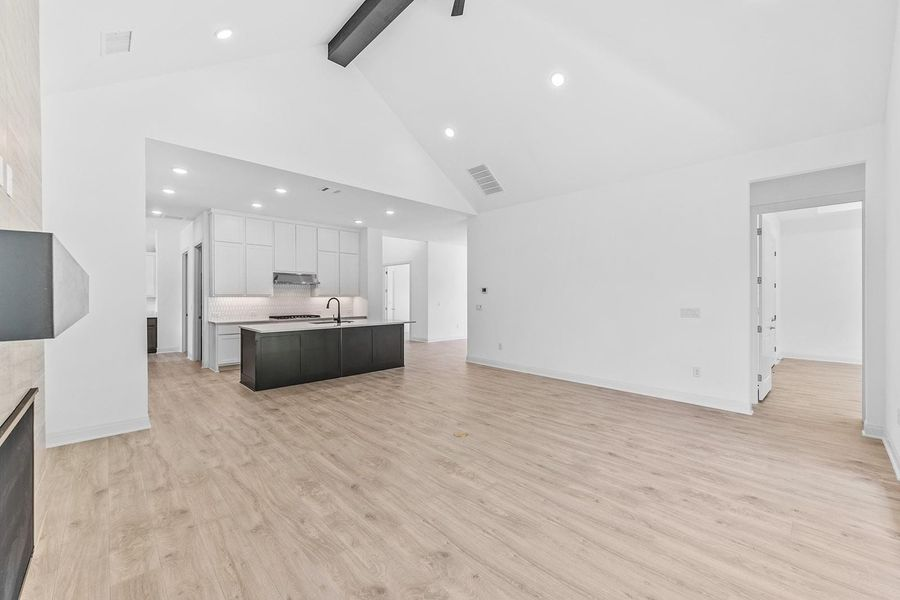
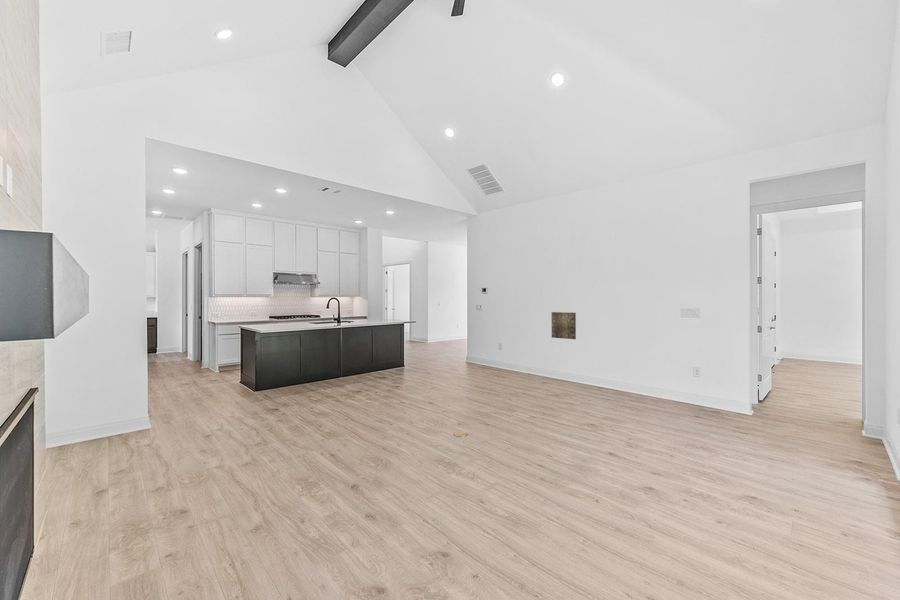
+ wall art (563, 325)
